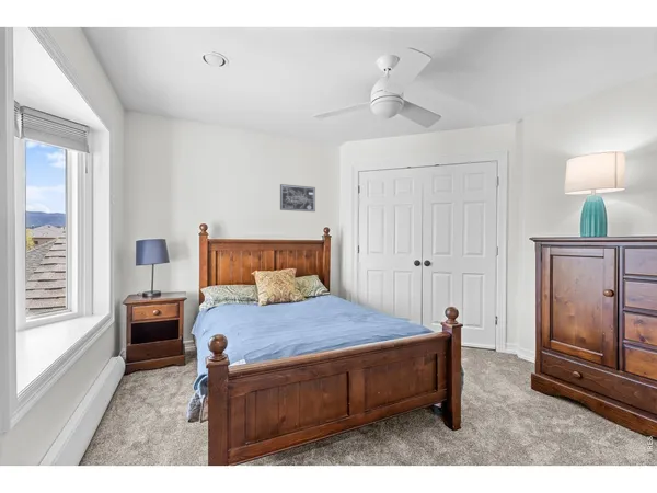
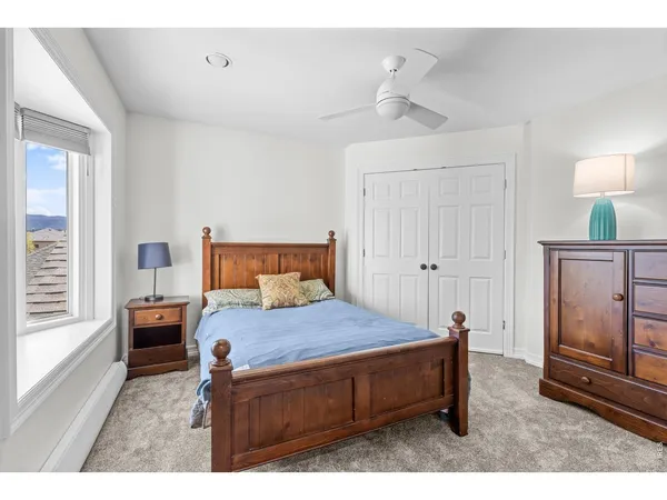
- wall art (298, 198)
